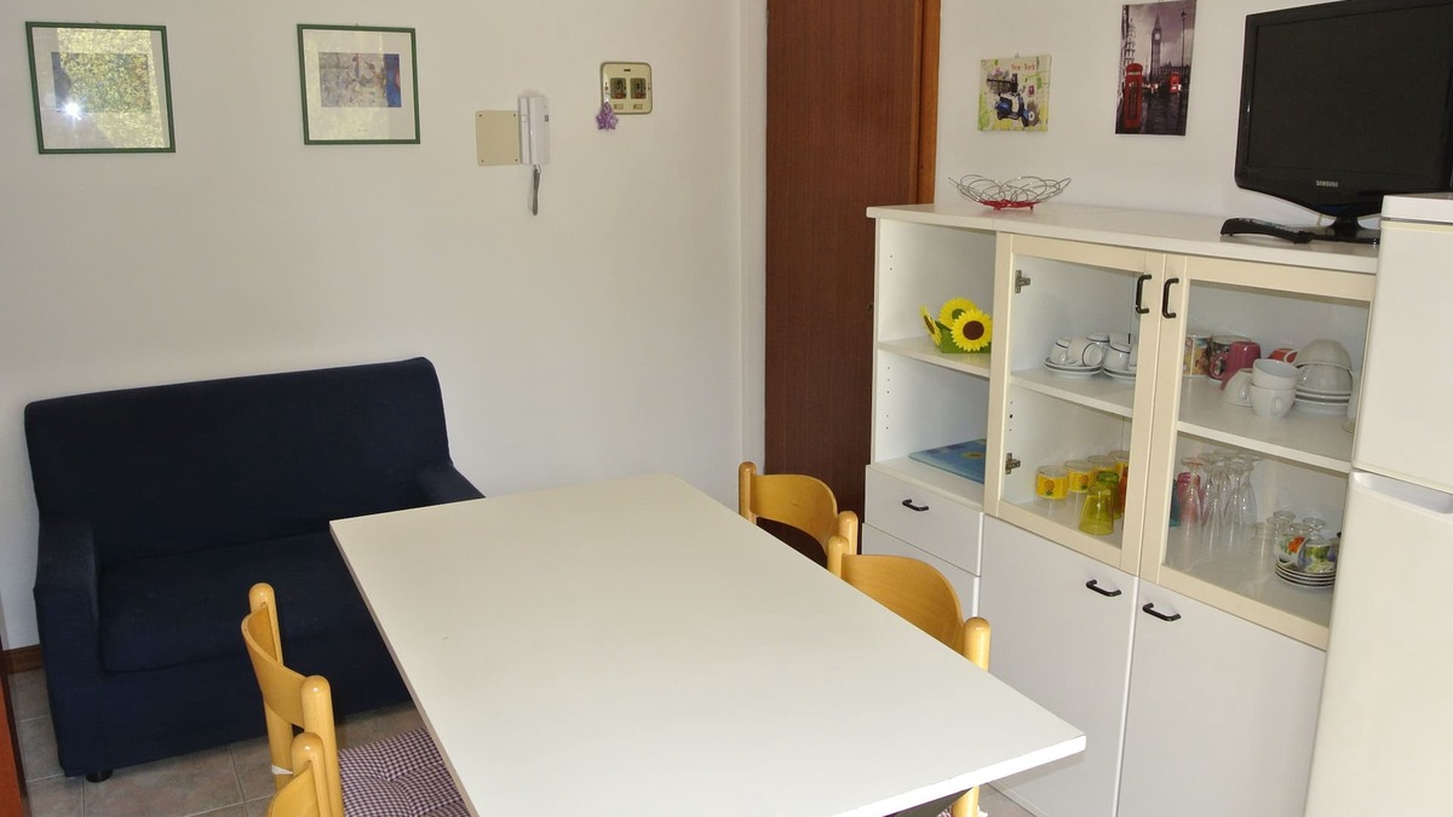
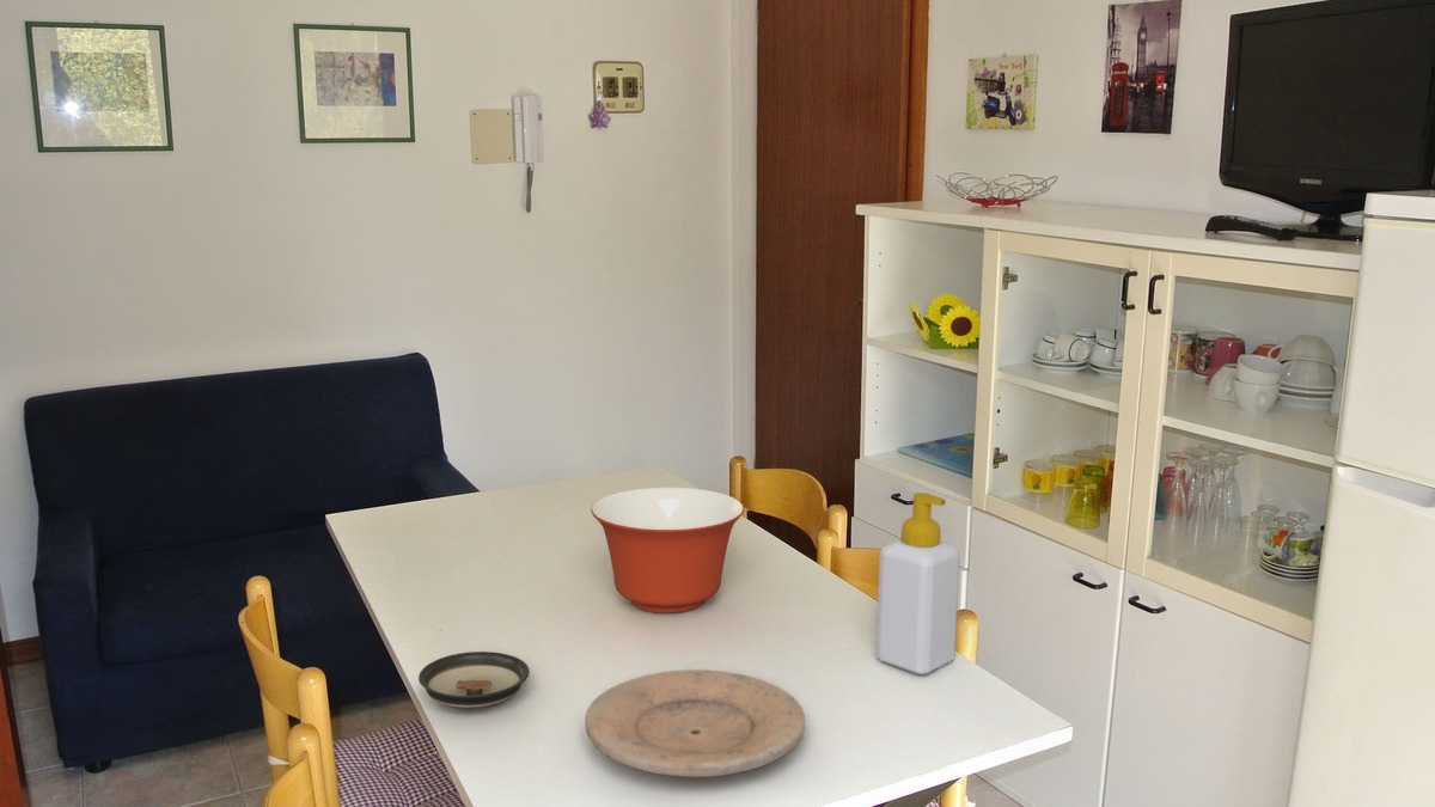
+ mixing bowl (667, 552)
+ saucer (475, 685)
+ plate (695, 727)
+ soap bottle (918, 579)
